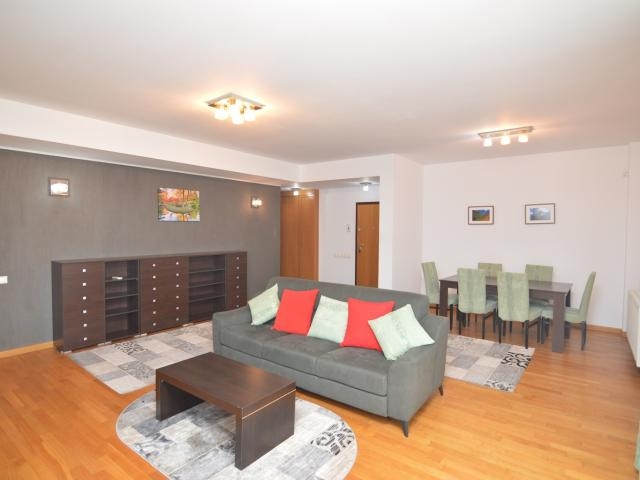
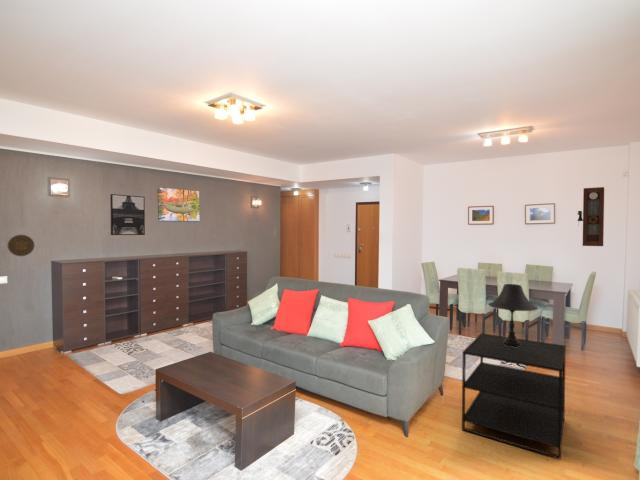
+ pendulum clock (590, 217)
+ wall art (128, 215)
+ decorative plate (21, 245)
+ side table (515, 386)
+ table lamp (512, 313)
